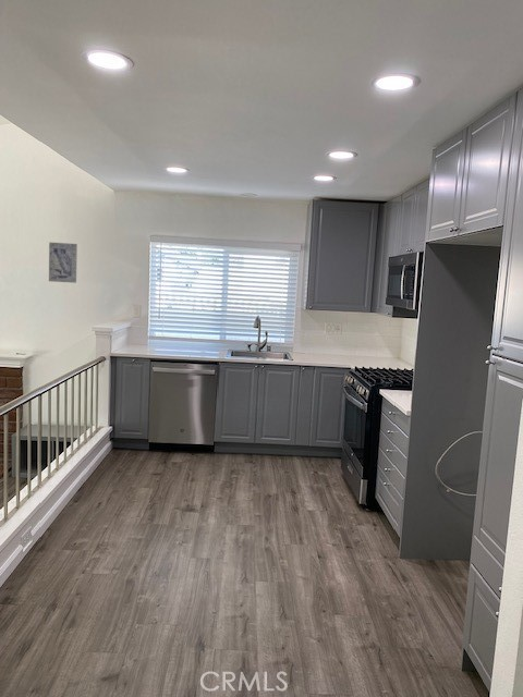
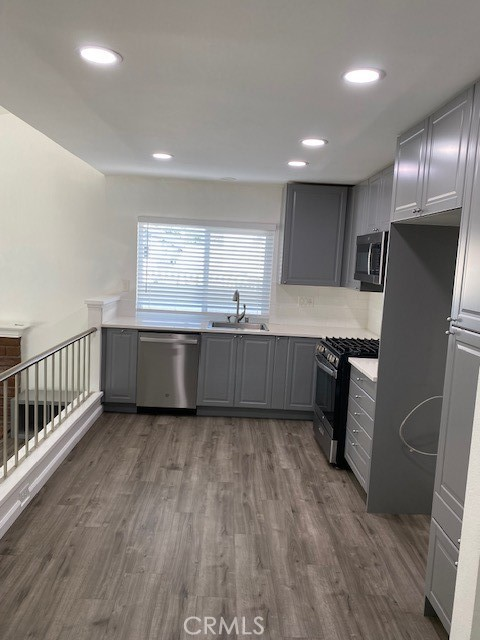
- wall art (62, 262)
